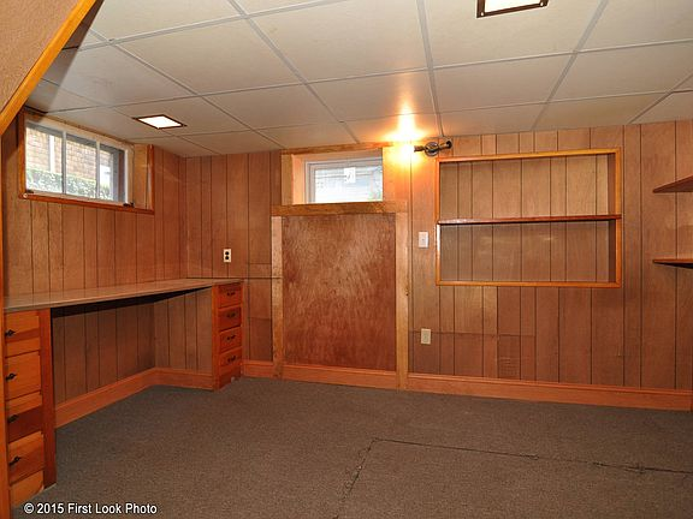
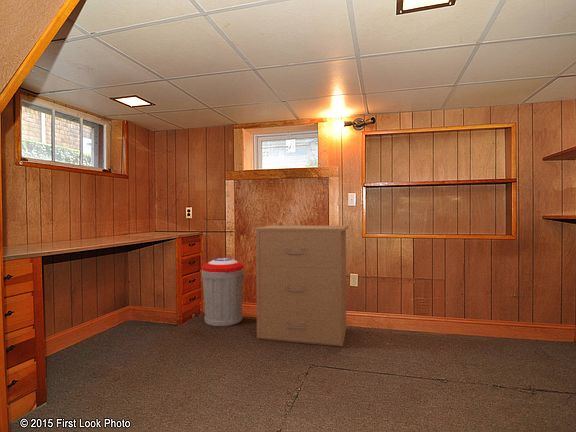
+ trash can (223, 289)
+ filing cabinet (303, 279)
